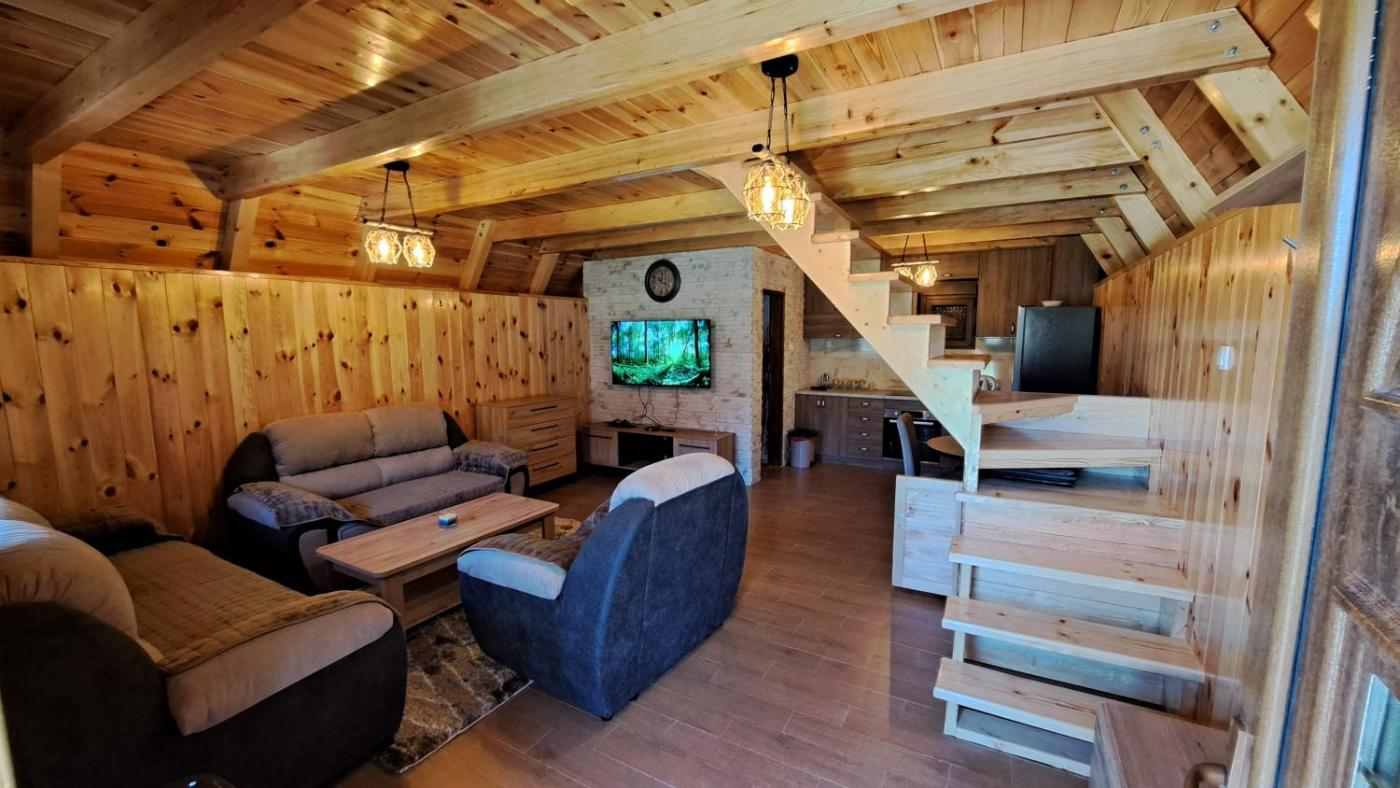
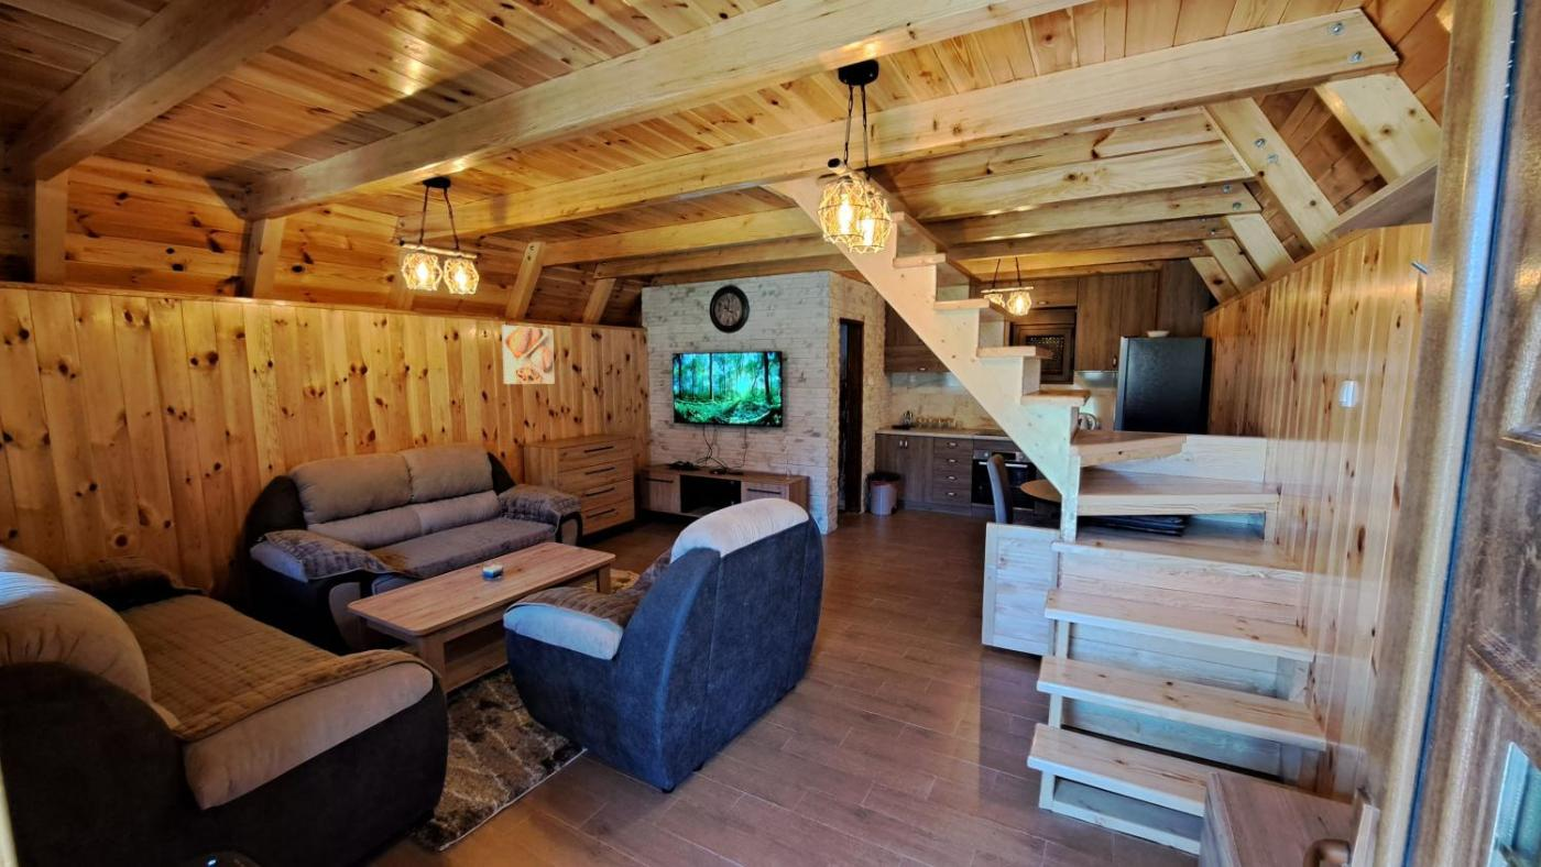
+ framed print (528, 355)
